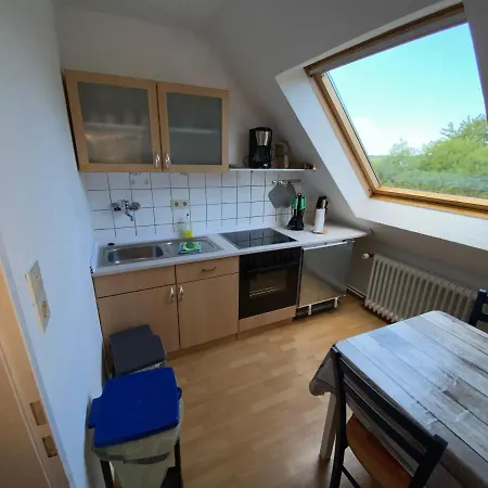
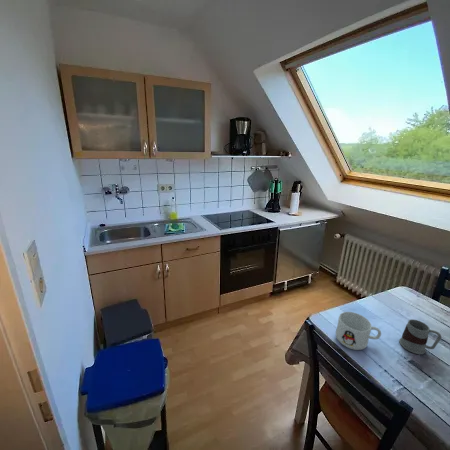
+ mug (358, 331)
+ mug (419, 337)
